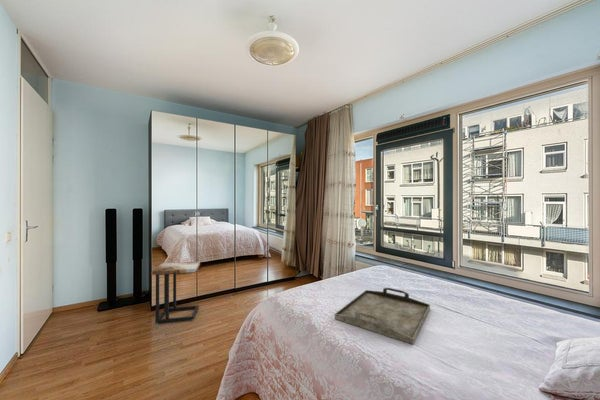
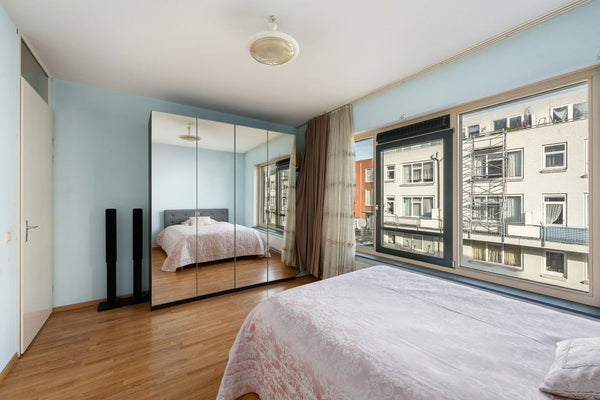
- side table (175, 290)
- serving tray (384, 307)
